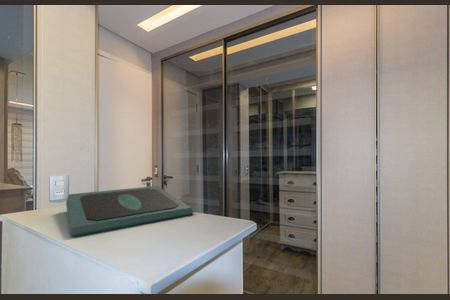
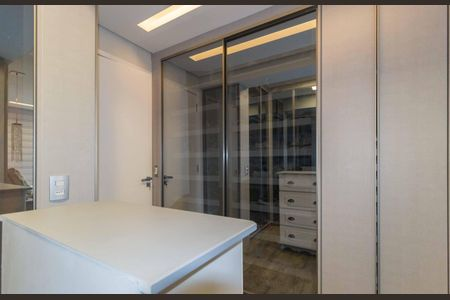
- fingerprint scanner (127, 204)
